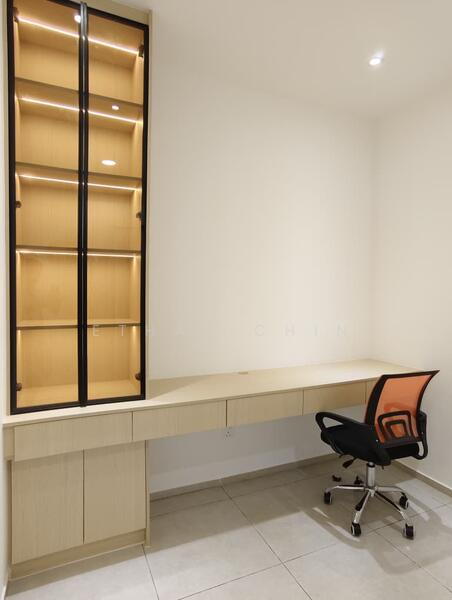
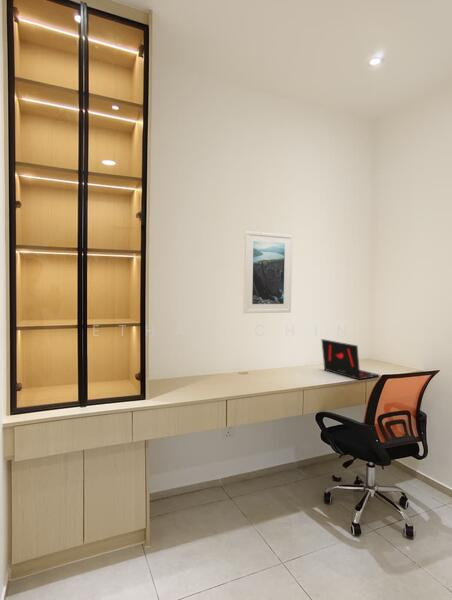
+ laptop (349, 357)
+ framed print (268, 273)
